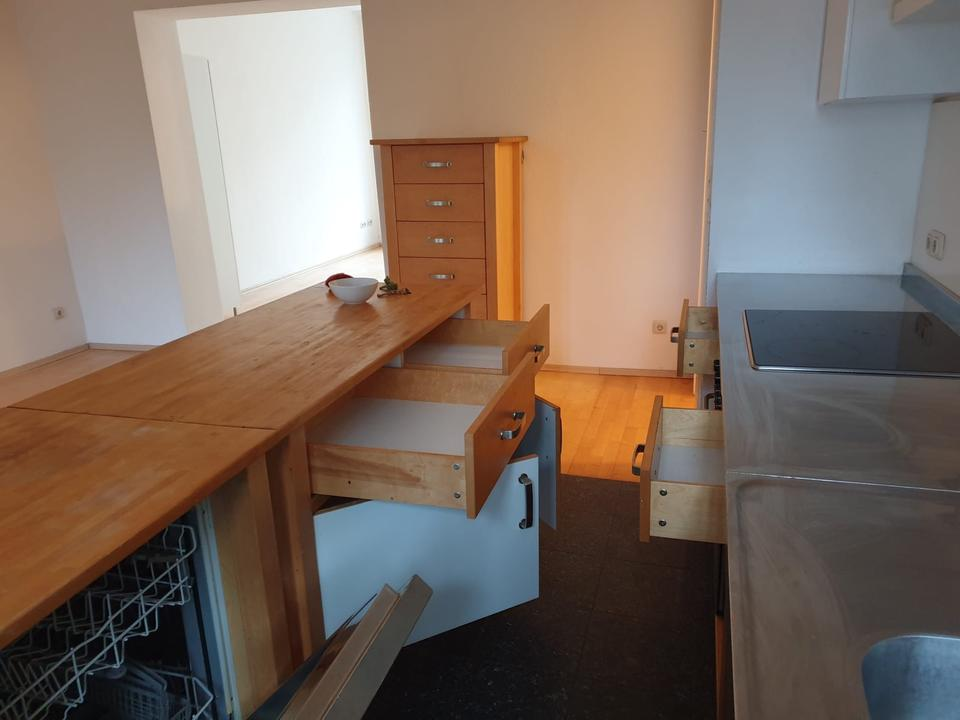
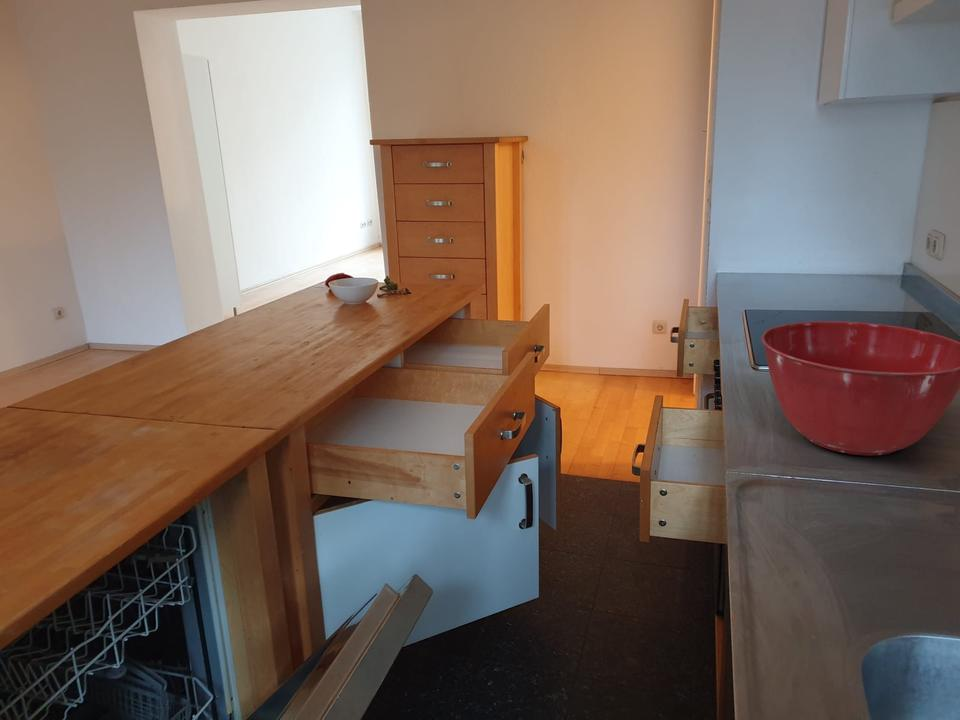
+ mixing bowl (857, 391)
